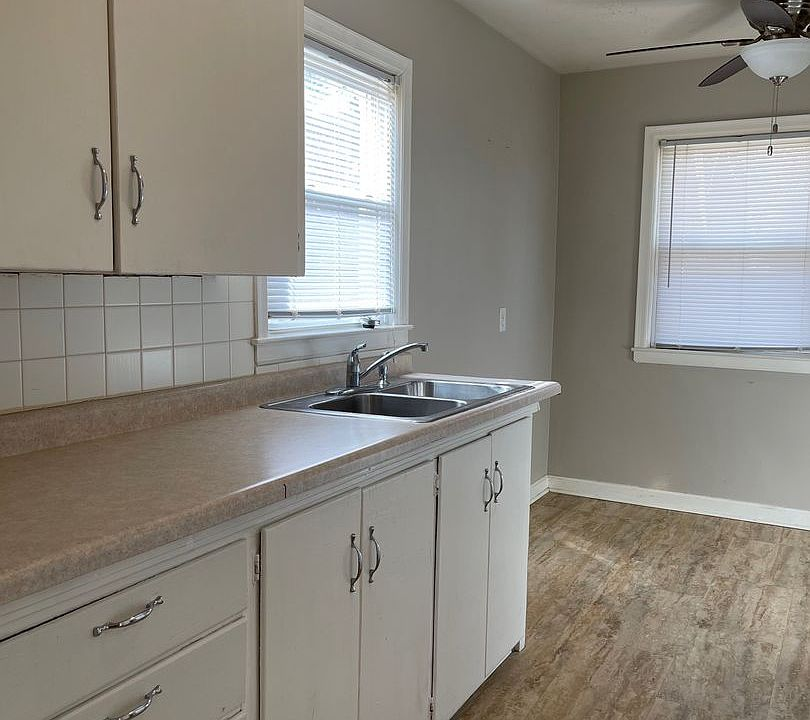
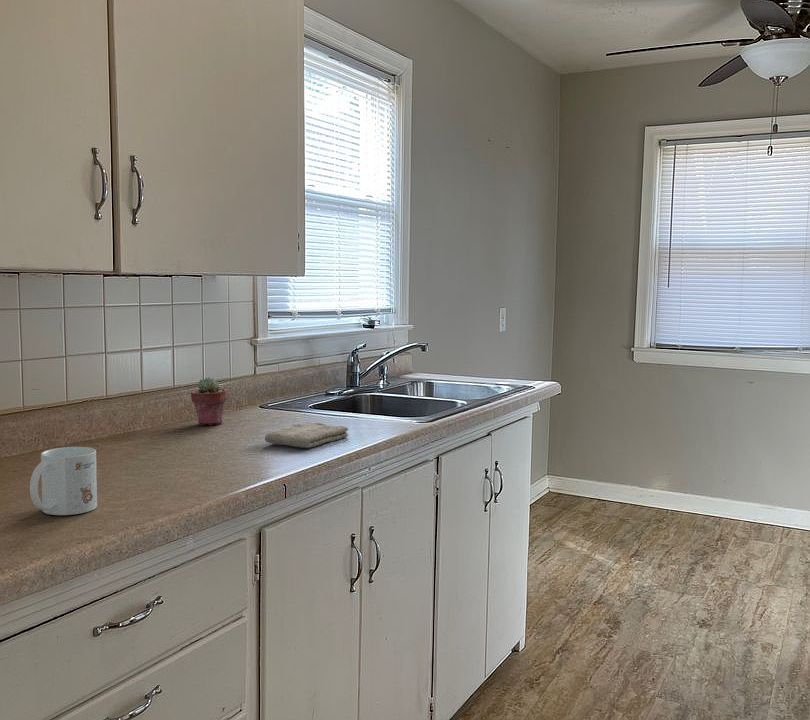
+ mug (60, 482)
+ washcloth (308, 434)
+ potted succulent (209, 400)
